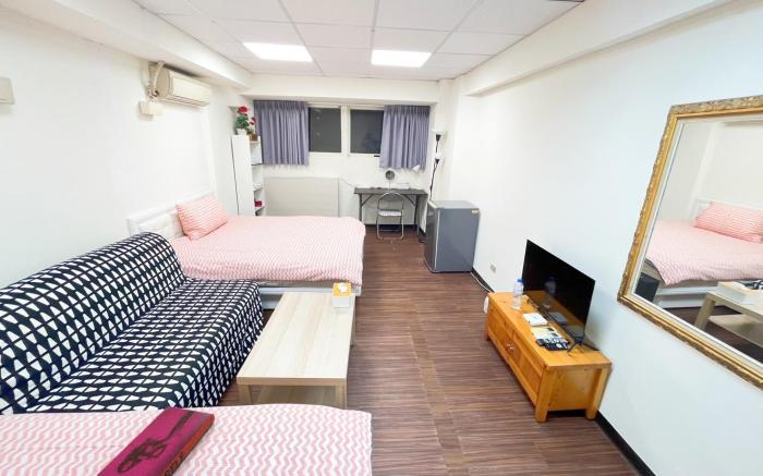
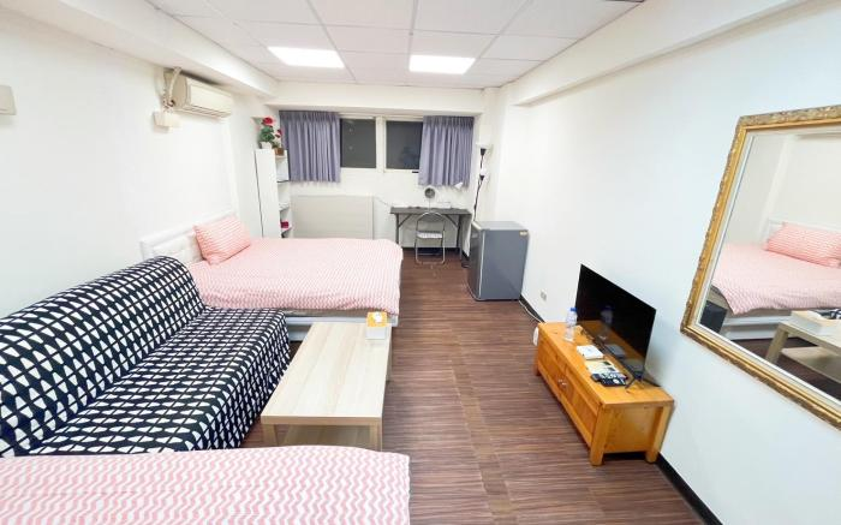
- hardback book (162, 444)
